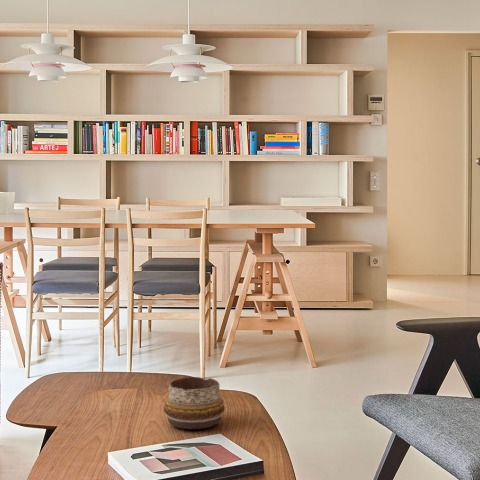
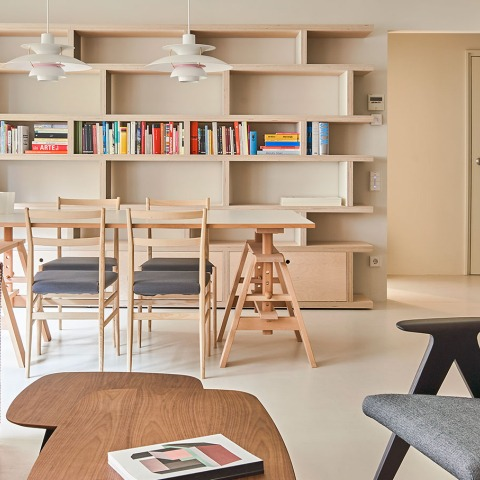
- decorative bowl (194, 403)
